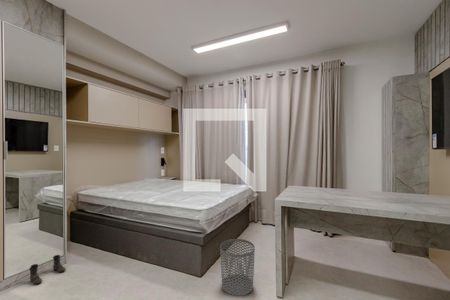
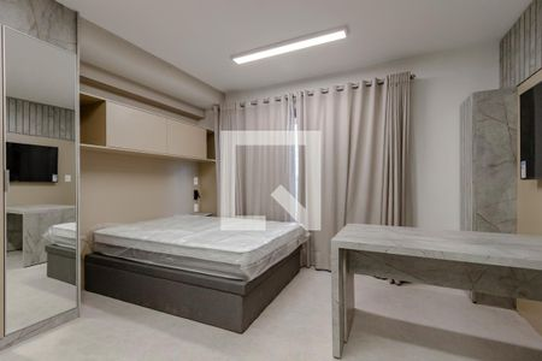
- waste bin (237, 266)
- boots (53, 268)
